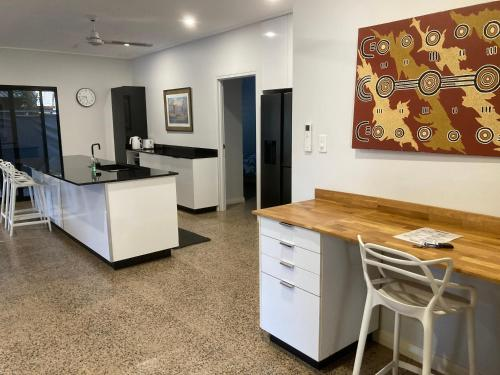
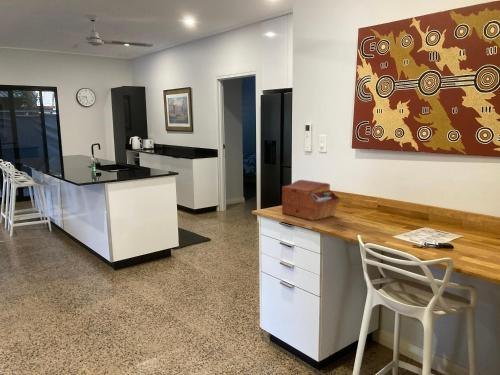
+ sewing box (309, 199)
